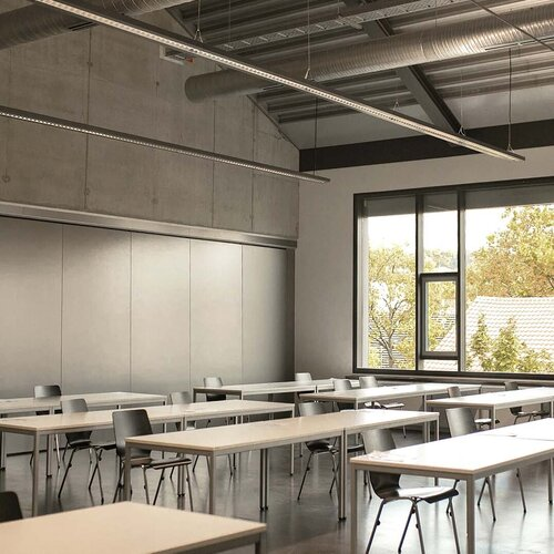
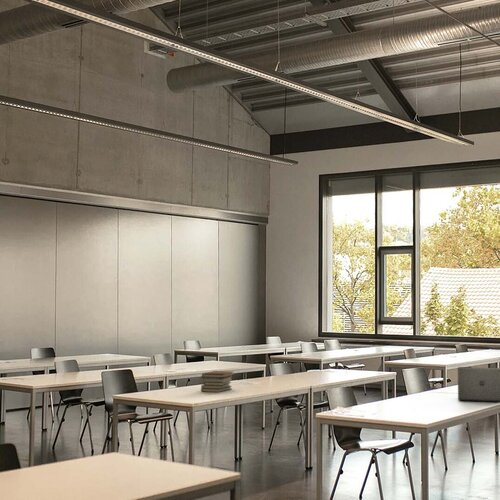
+ laptop (482, 383)
+ book stack (217, 381)
